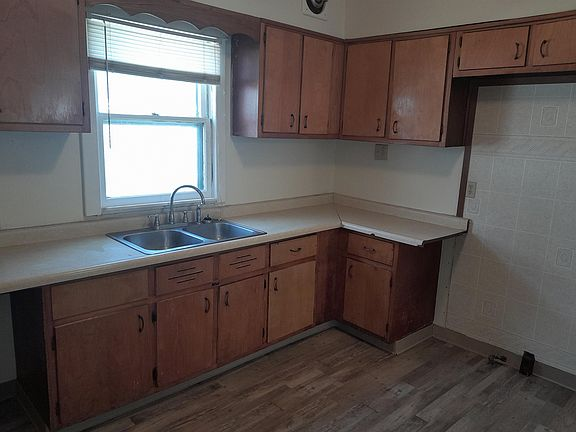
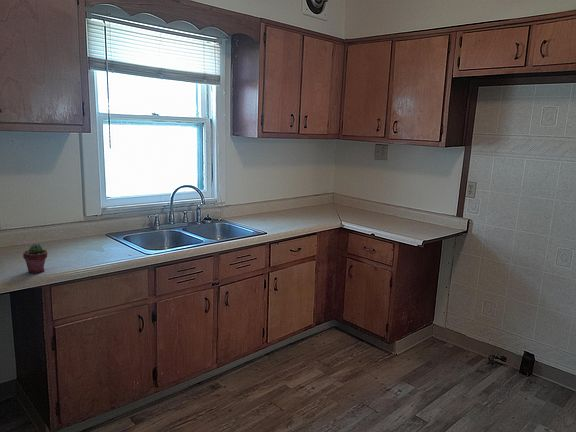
+ potted succulent (35, 257)
